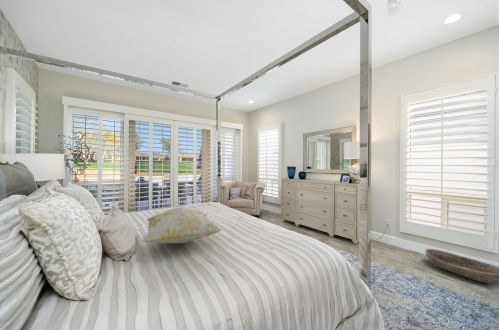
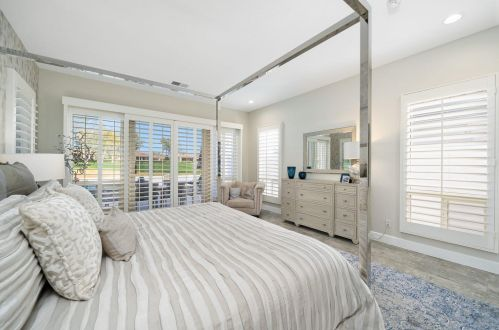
- basket (461, 265)
- decorative pillow (181, 224)
